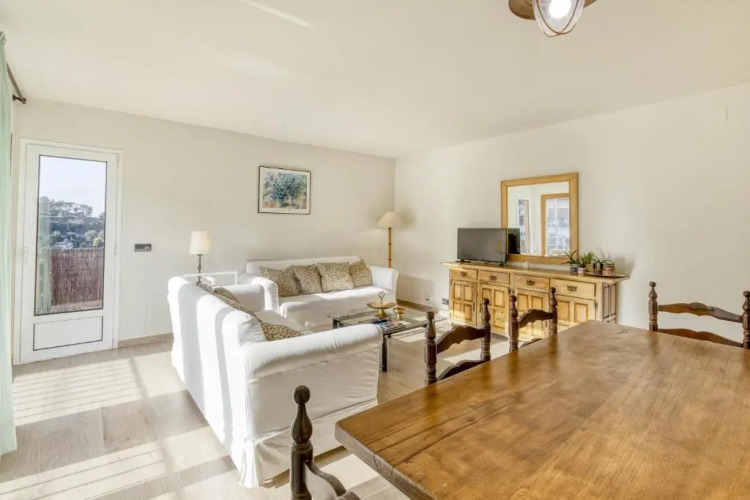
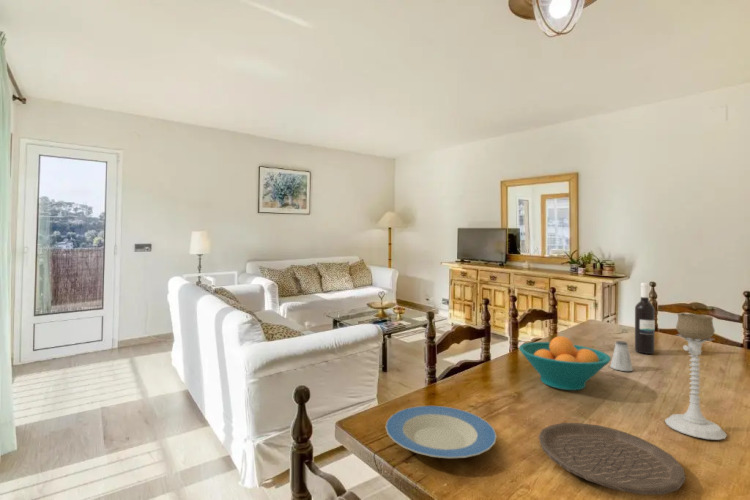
+ candle holder (694, 371)
+ plate (439, 434)
+ saltshaker (621, 355)
+ wine bottle (644, 317)
+ plate (605, 454)
+ fruit bowl (562, 360)
